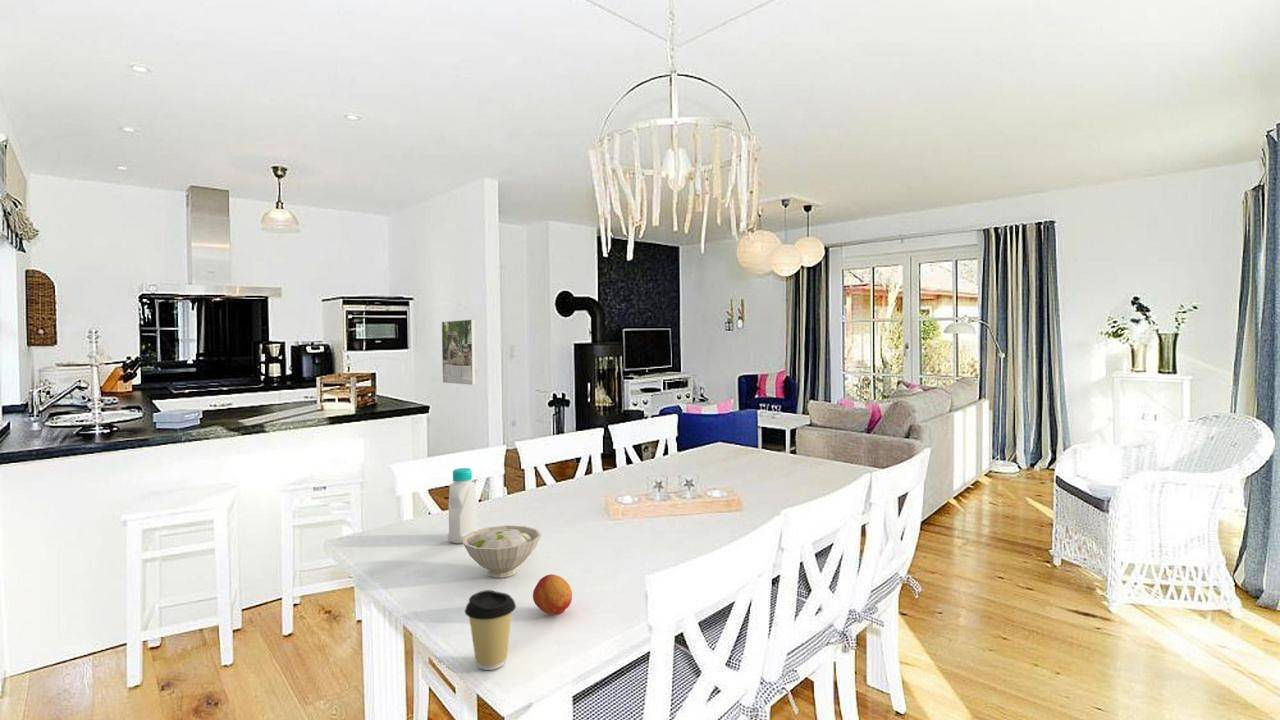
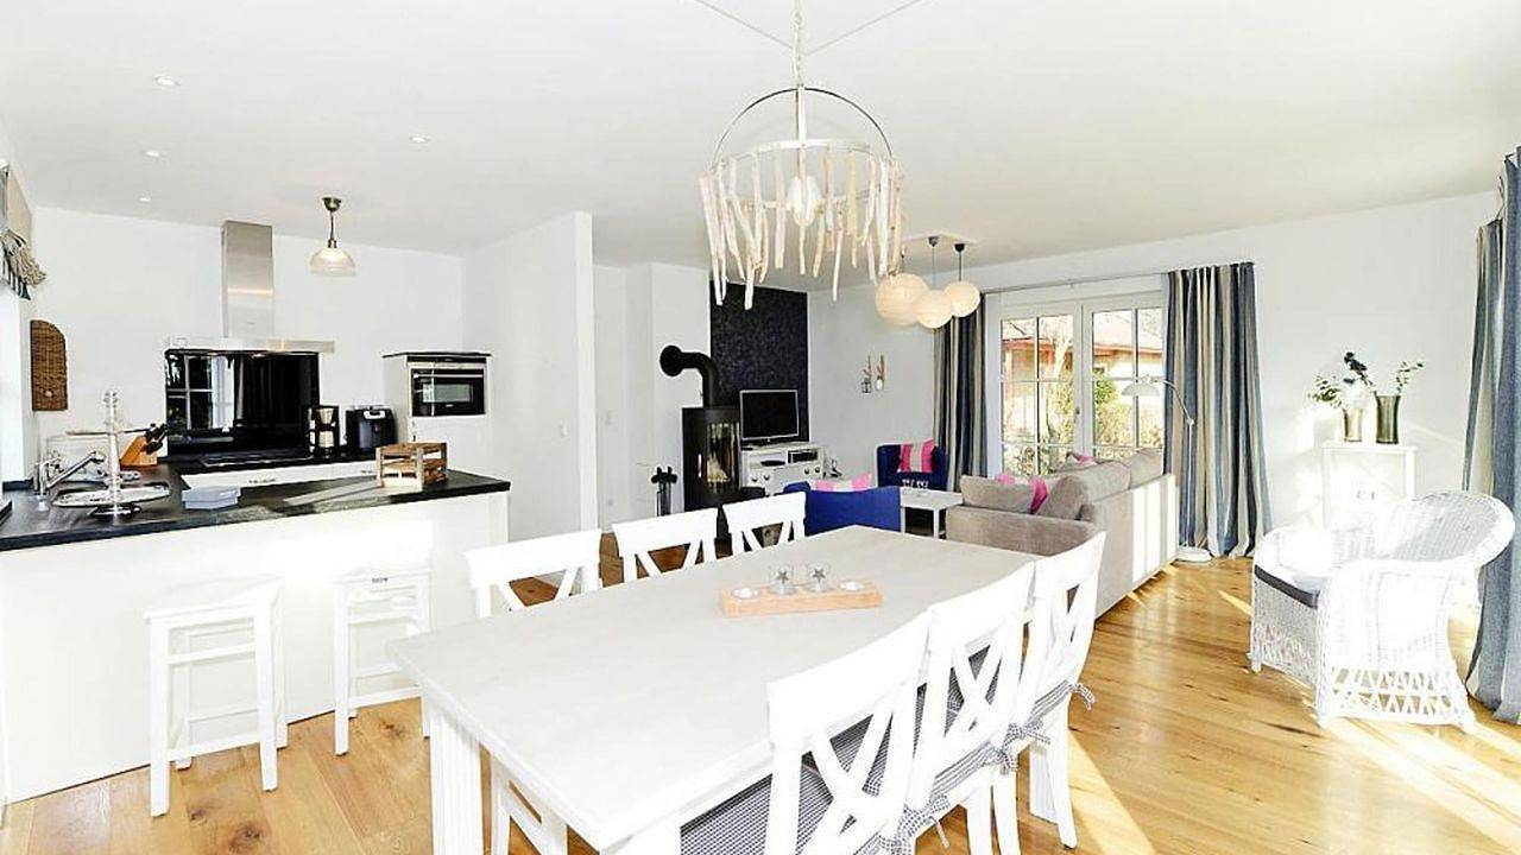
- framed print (458, 352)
- coffee cup (490, 630)
- bottle (462, 504)
- bowl (502, 552)
- fruit (553, 593)
